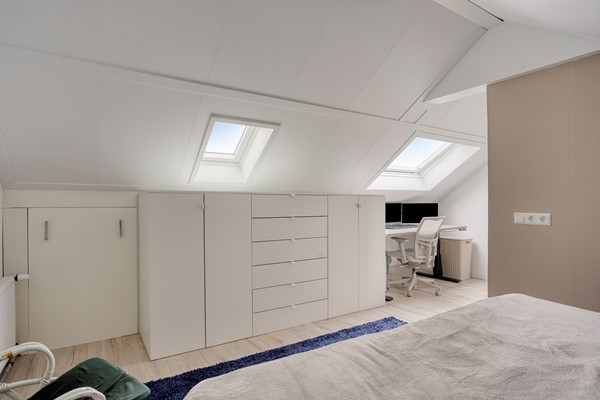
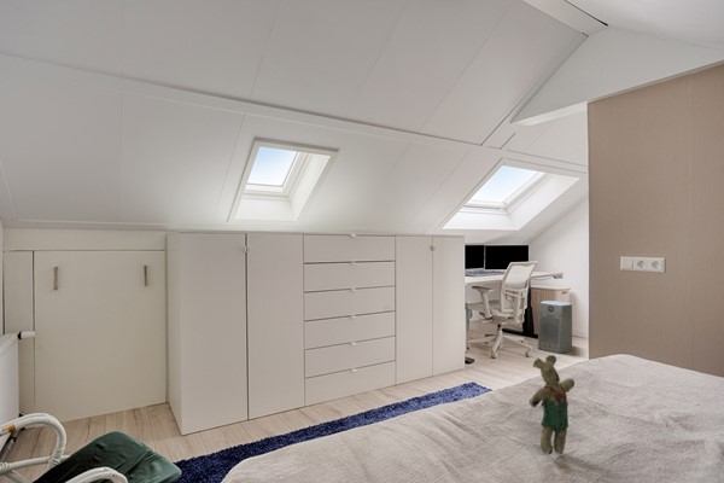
+ teddy bear (554, 402)
+ fan (556, 325)
